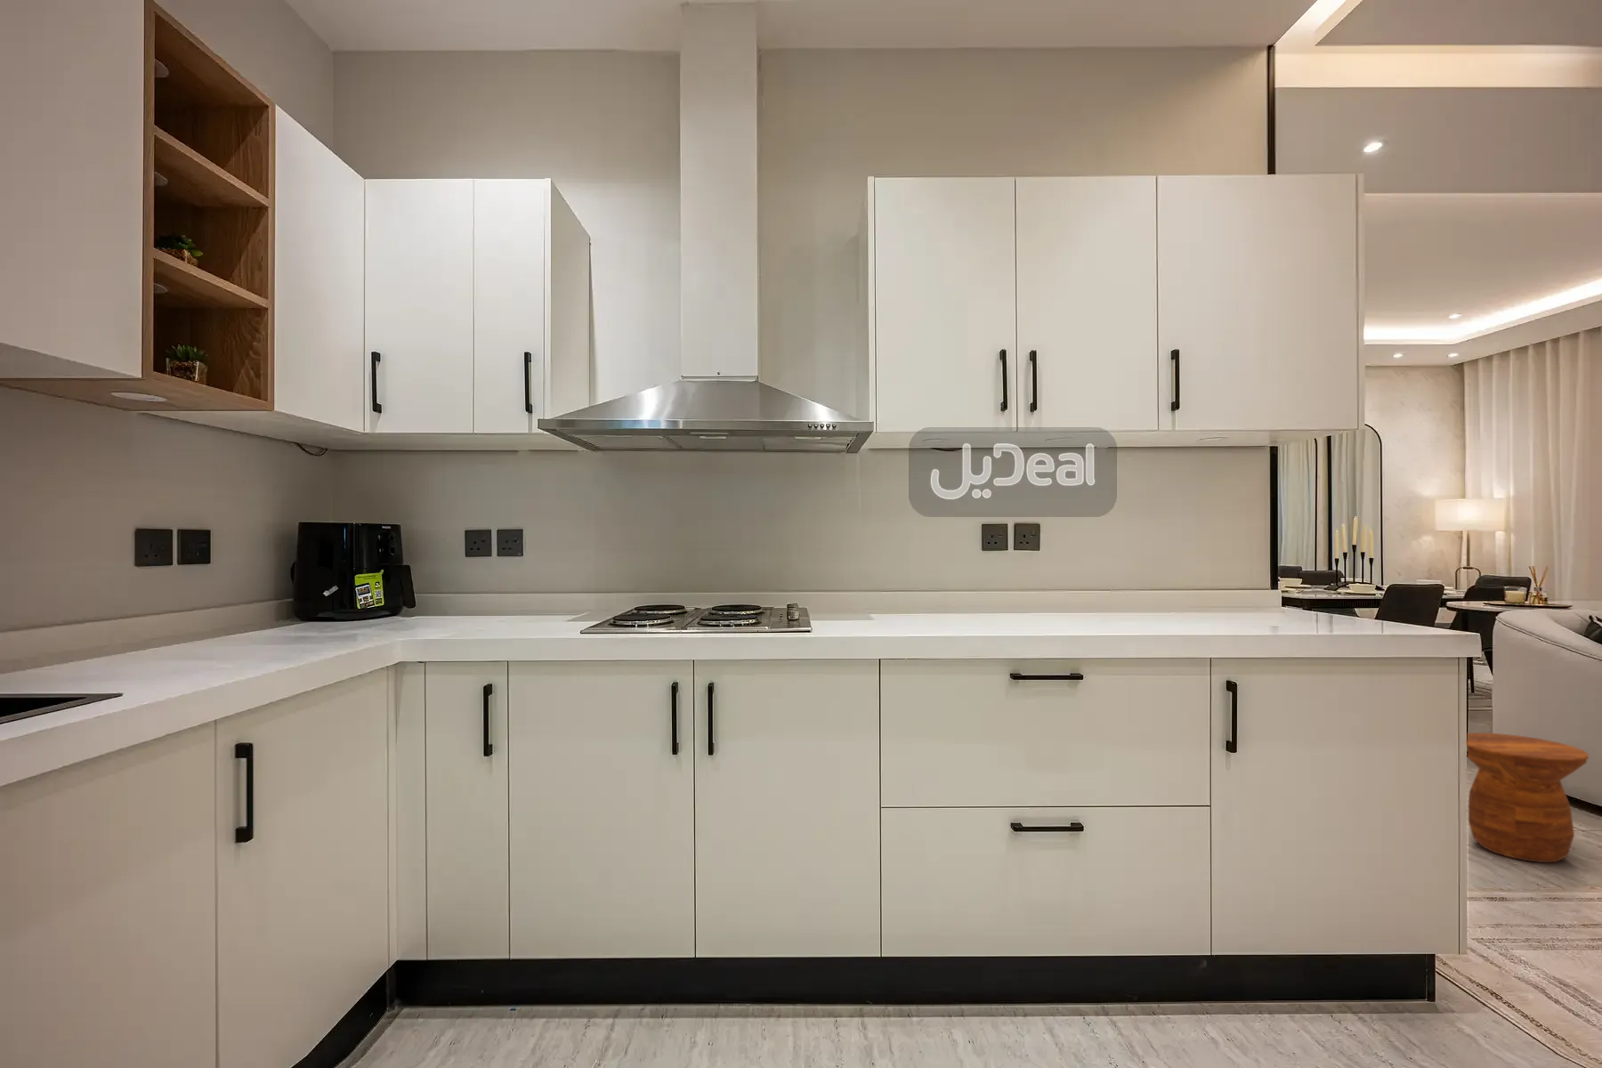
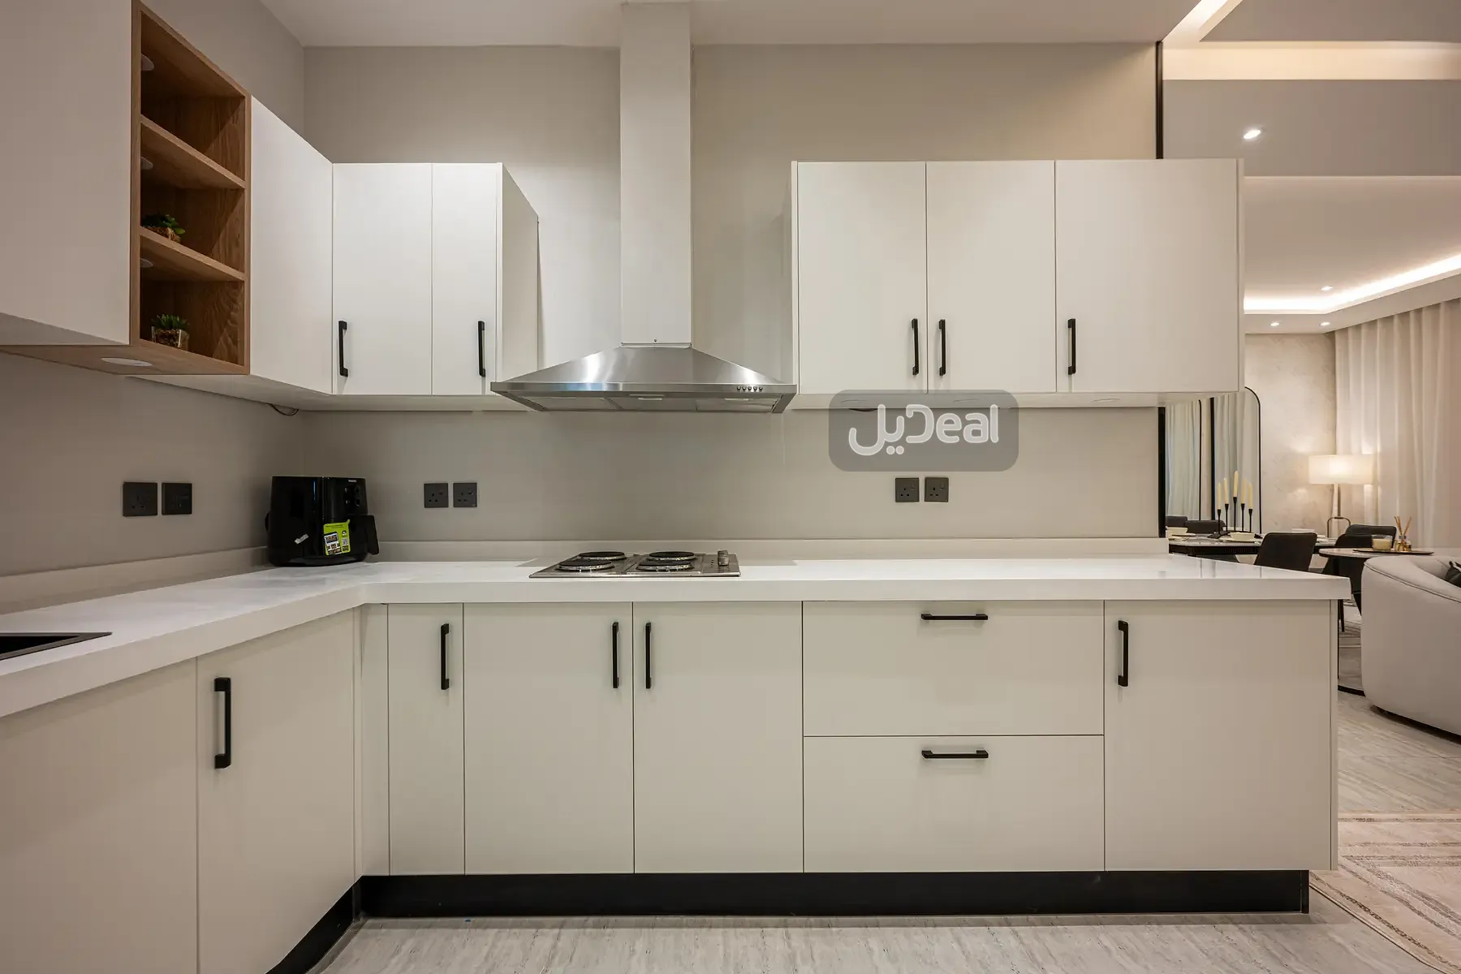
- side table (1519, 797)
